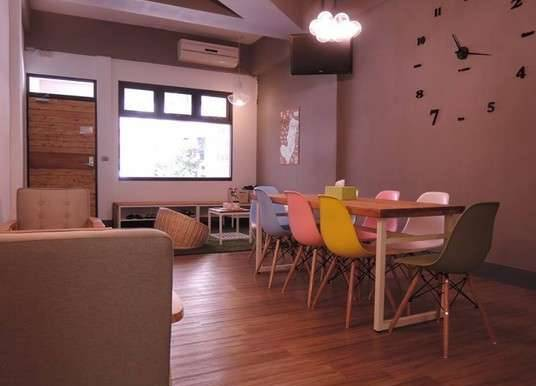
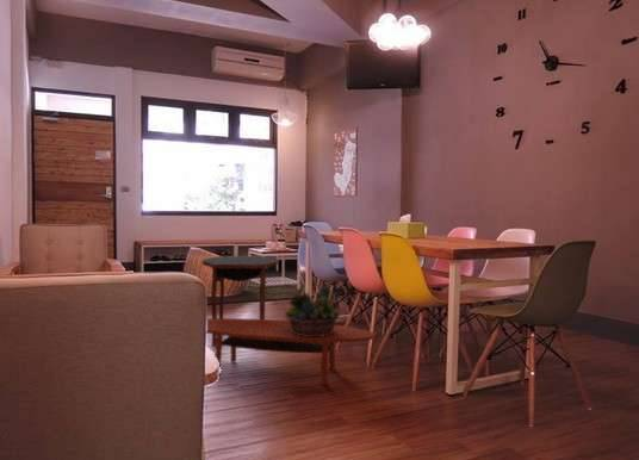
+ succulent planter (311, 306)
+ coffee table (275, 349)
+ side table (223, 297)
